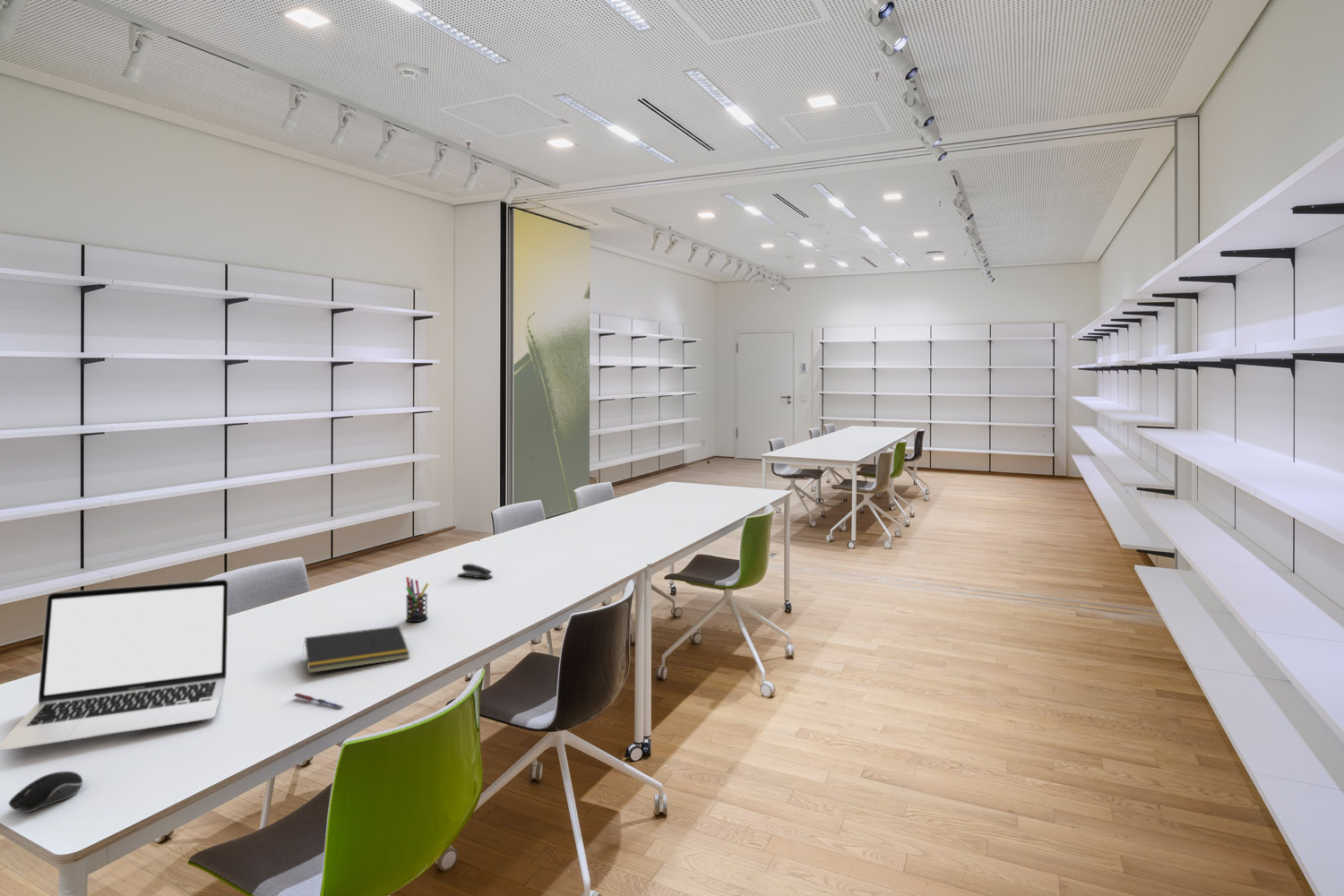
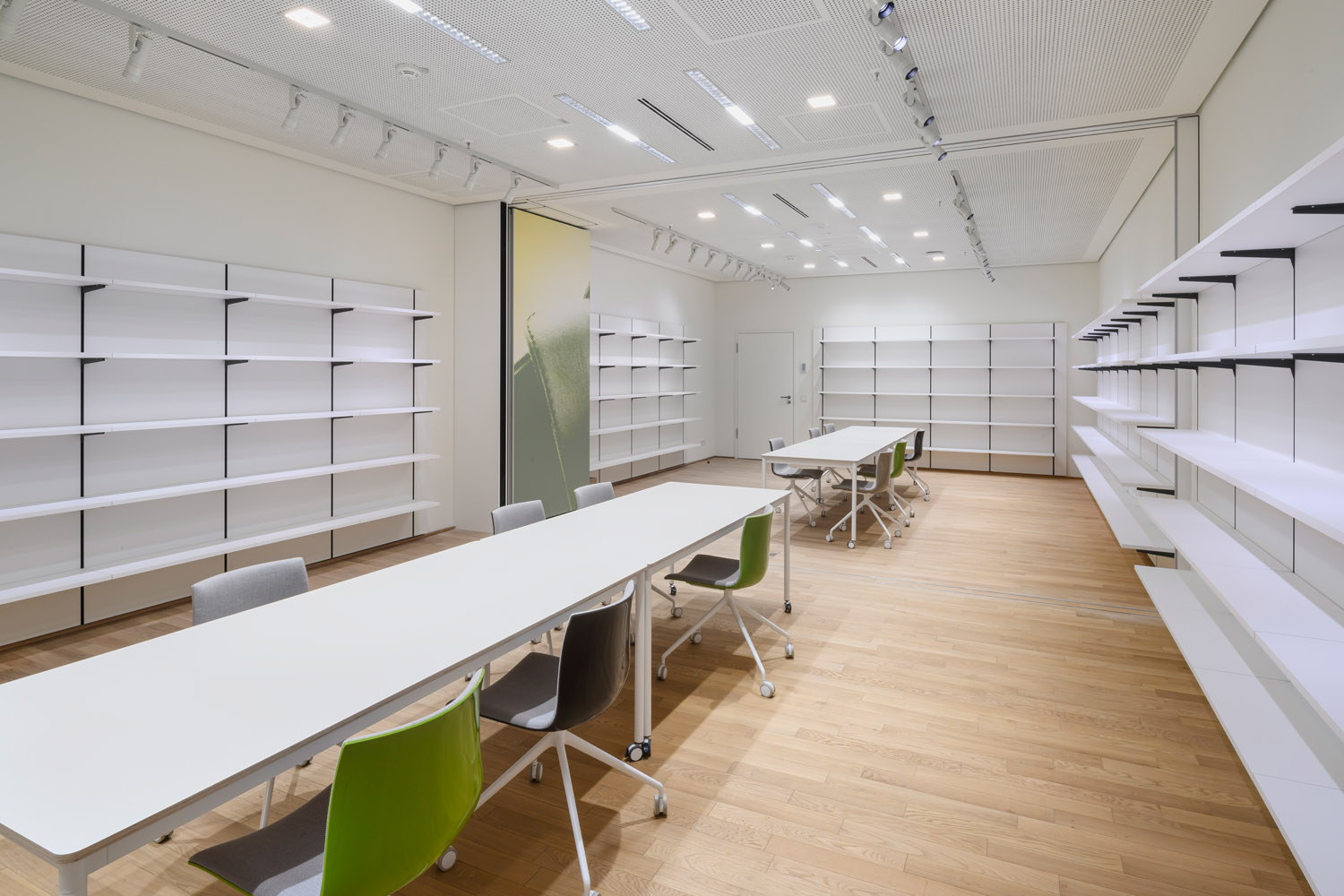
- pen (318, 700)
- stapler (475, 570)
- pen holder (414, 599)
- computer mouse (48, 787)
- notepad (357, 648)
- laptop (127, 654)
